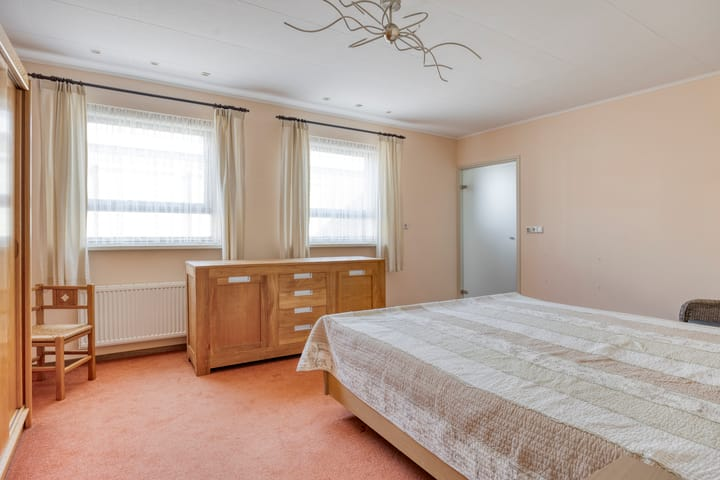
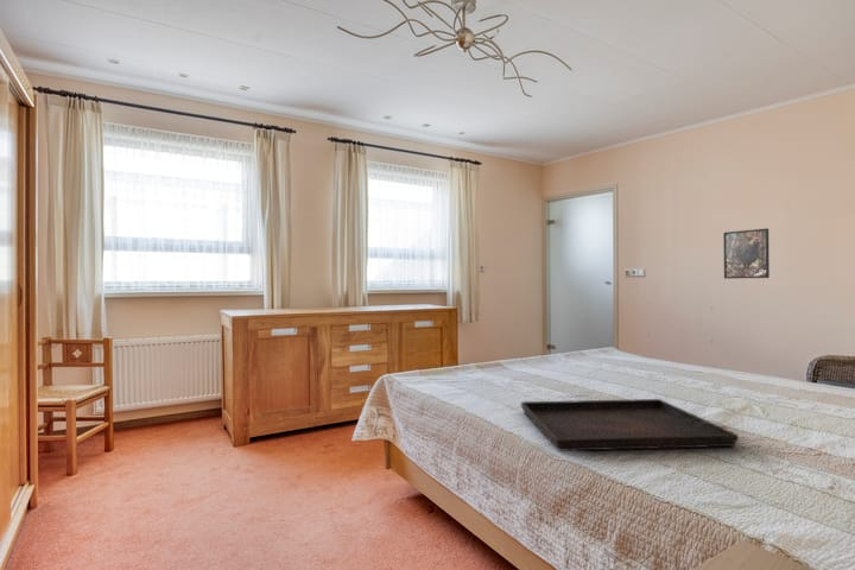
+ serving tray (615, 422)
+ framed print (745, 254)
